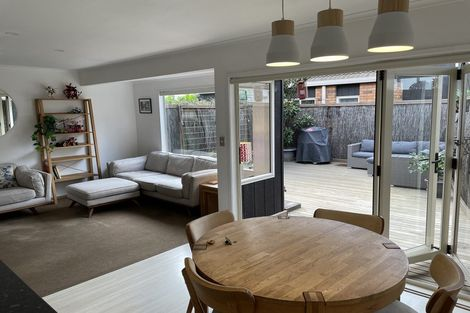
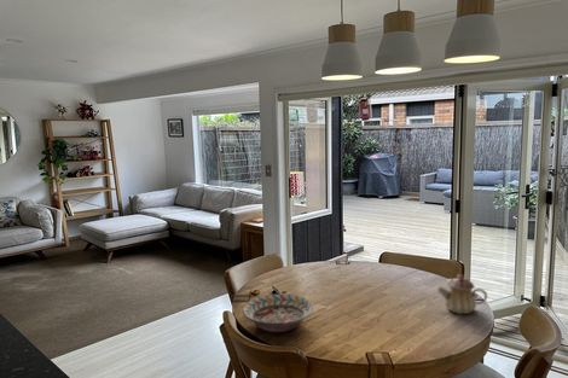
+ decorative bowl (278, 315)
+ teapot (462, 291)
